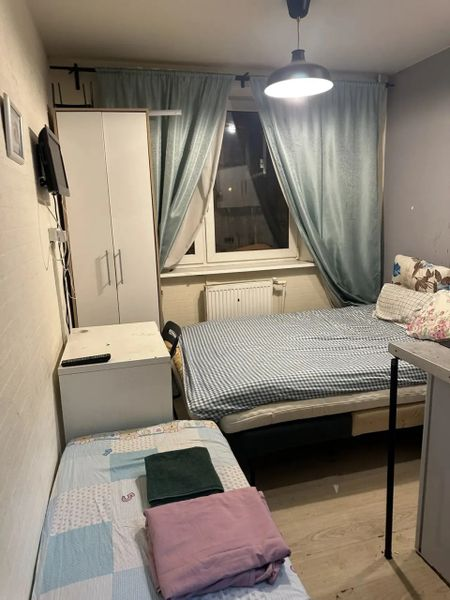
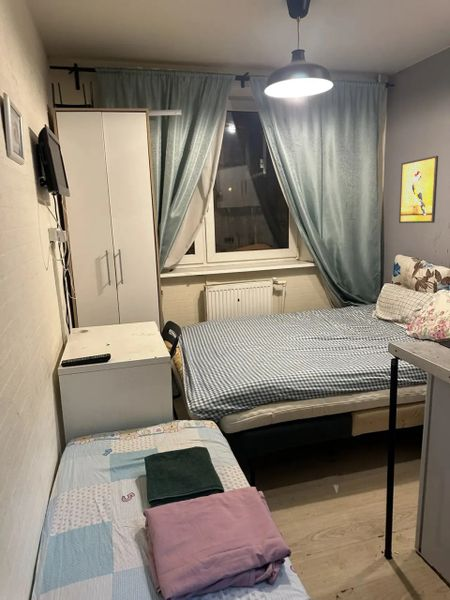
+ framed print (417, 191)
